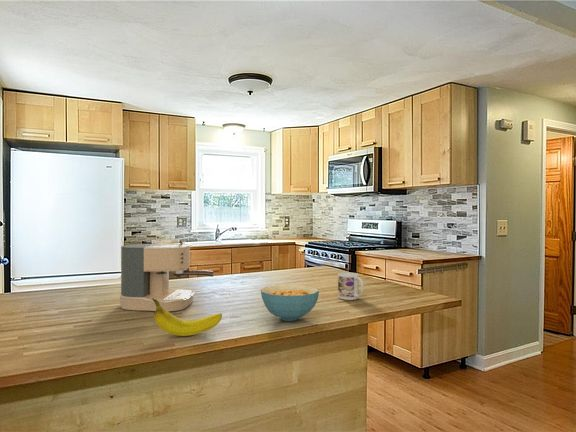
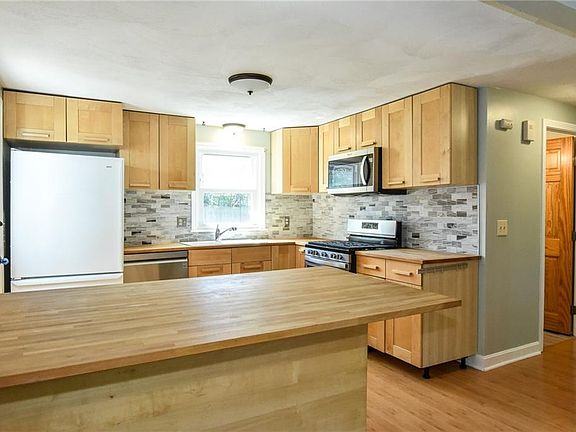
- coffee maker (167, 272)
- cereal bowl (289, 304)
- fruit (185, 320)
- mug (351, 286)
